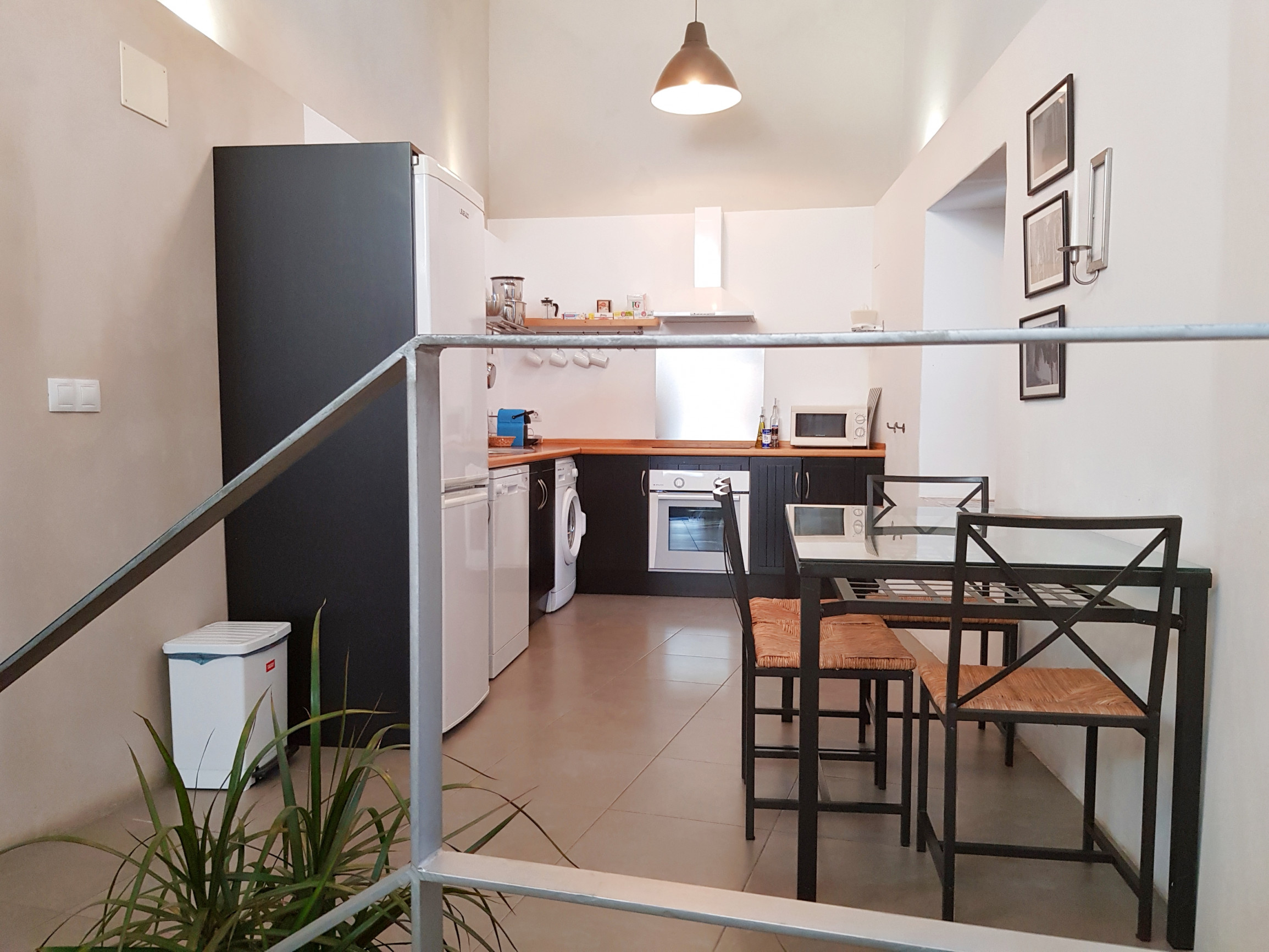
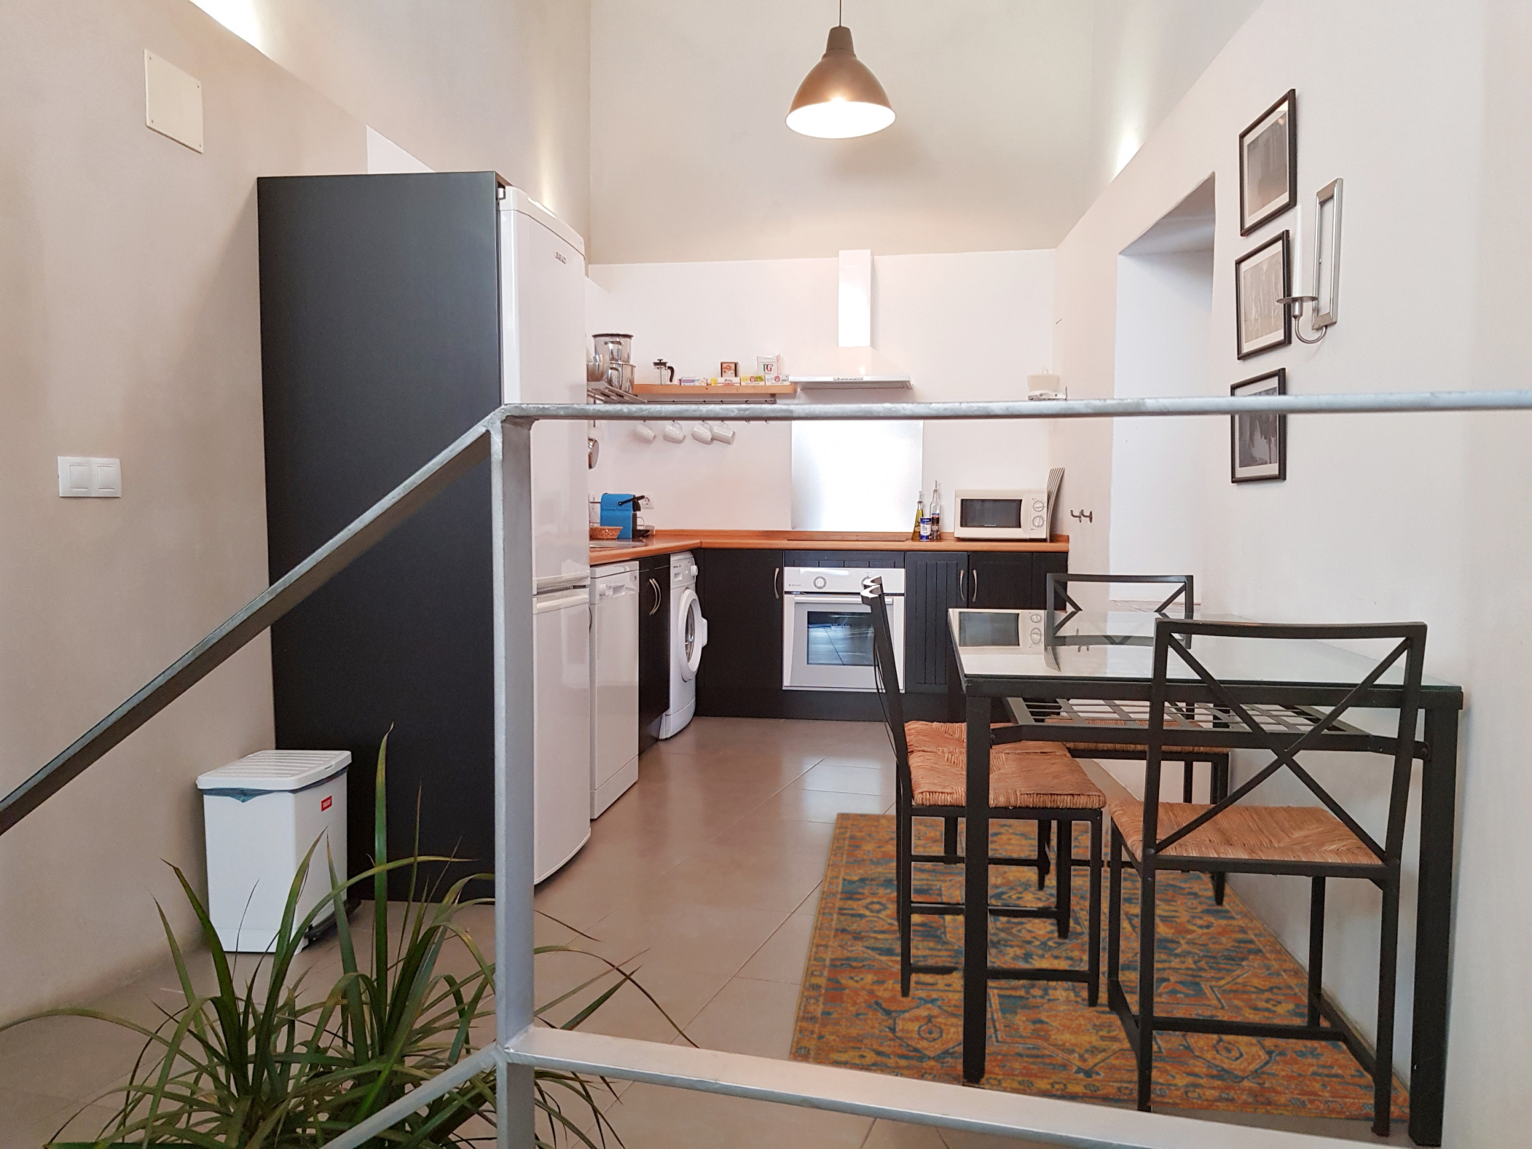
+ rug (1035, 918)
